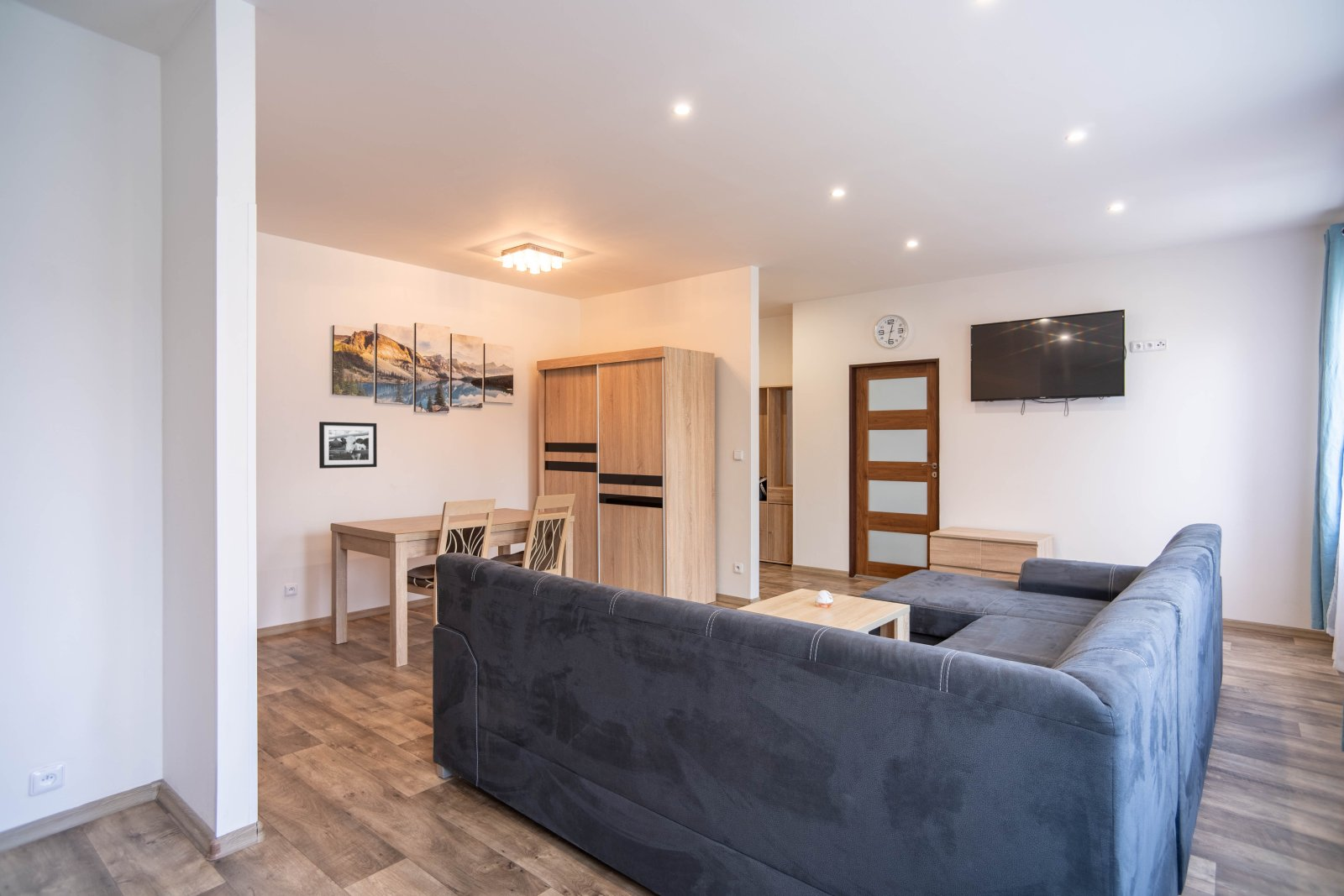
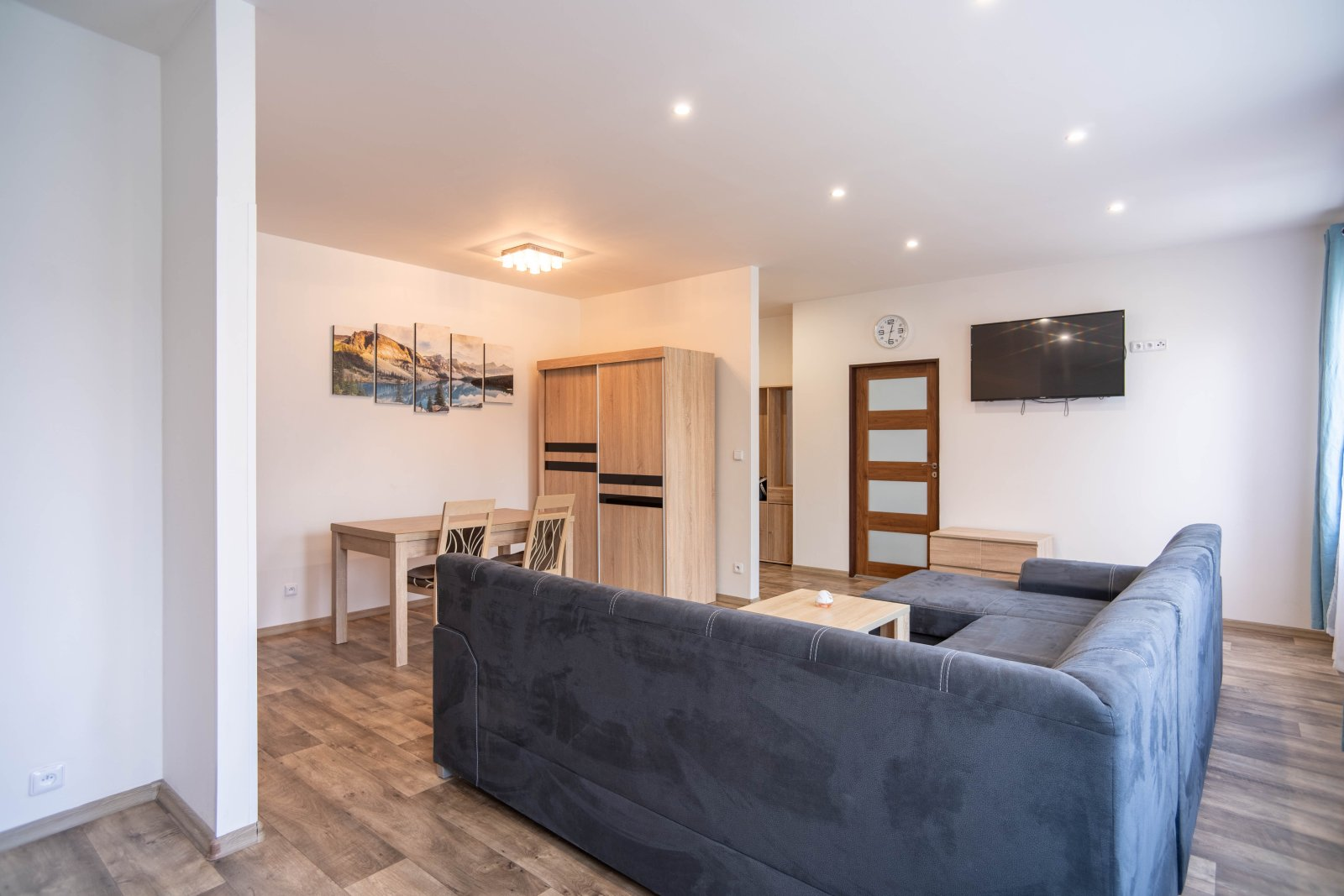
- picture frame (349, 445)
